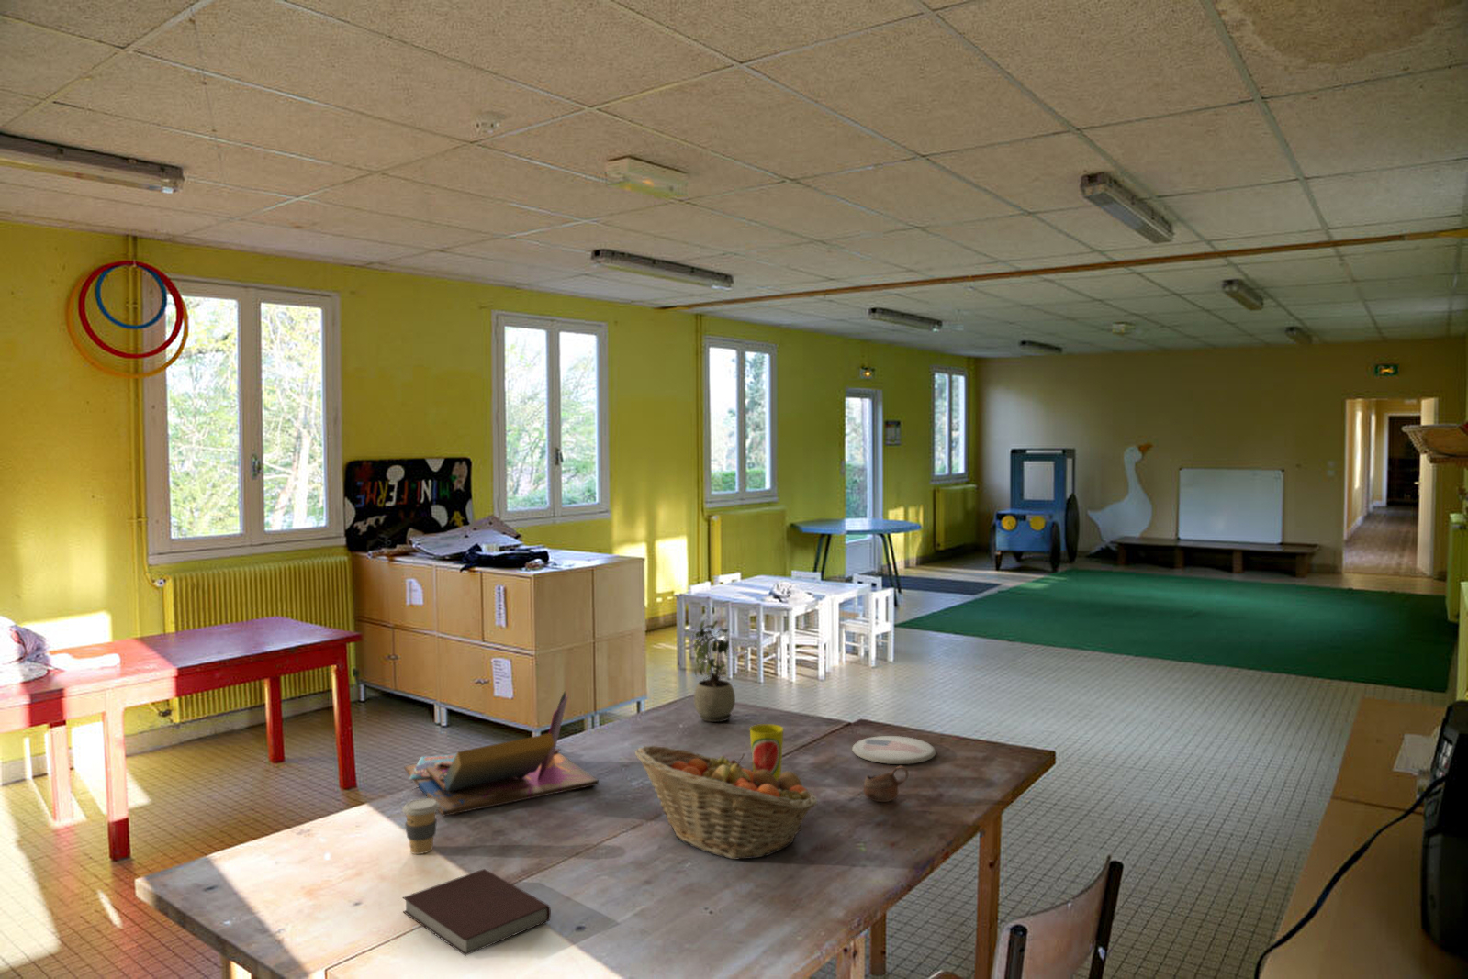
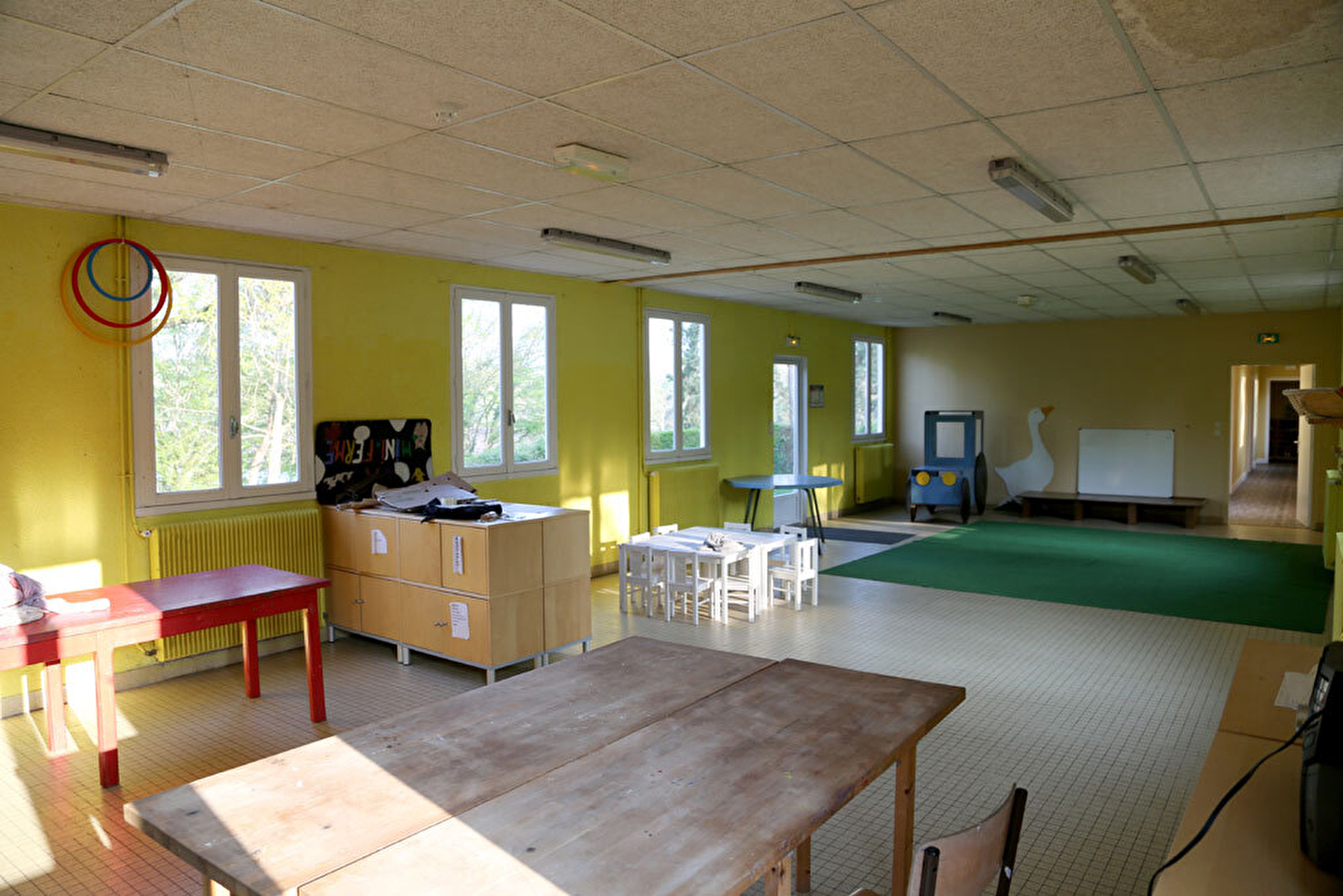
- cup (766, 754)
- notebook (475, 908)
- fruit basket (725, 791)
- plate (893, 747)
- board game (498, 743)
- coffee cup (421, 826)
- potted plant (710, 671)
- cup (884, 781)
